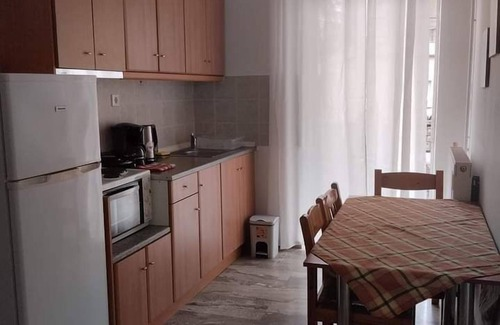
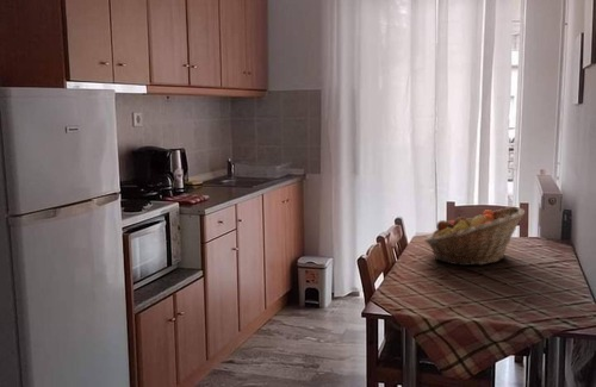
+ fruit basket (473, 232)
